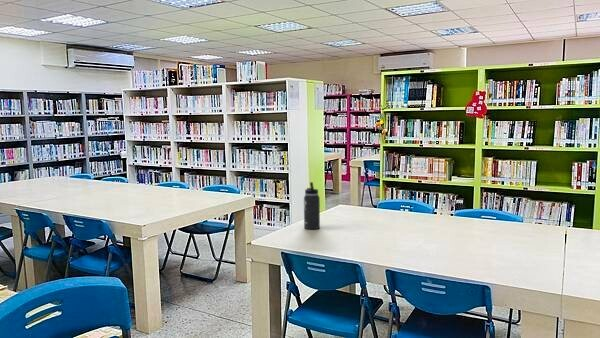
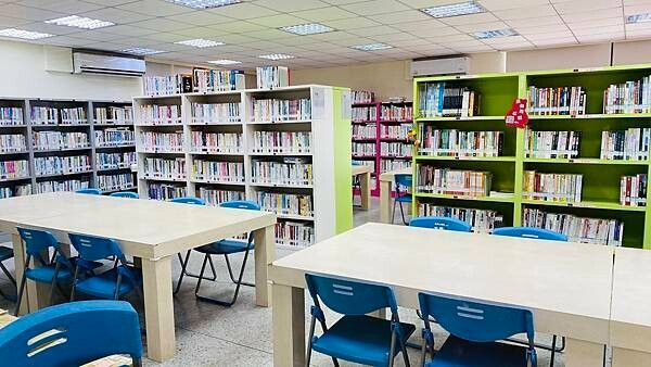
- thermos bottle (311, 204)
